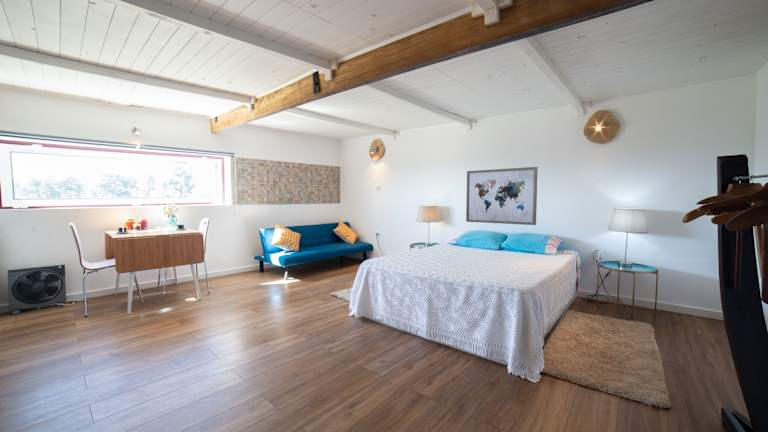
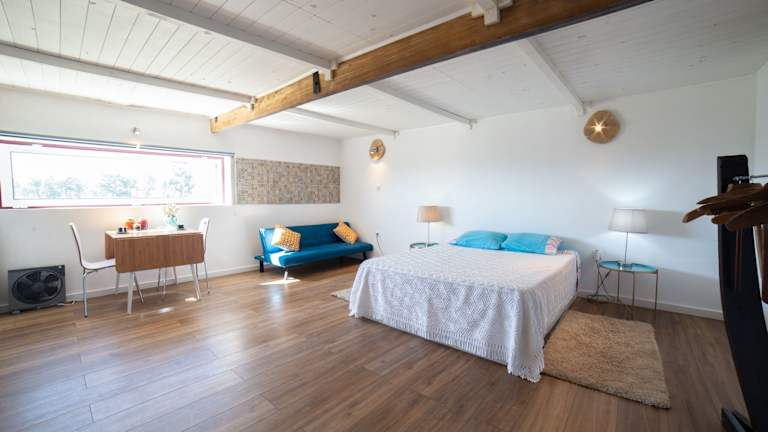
- wall art (499, 196)
